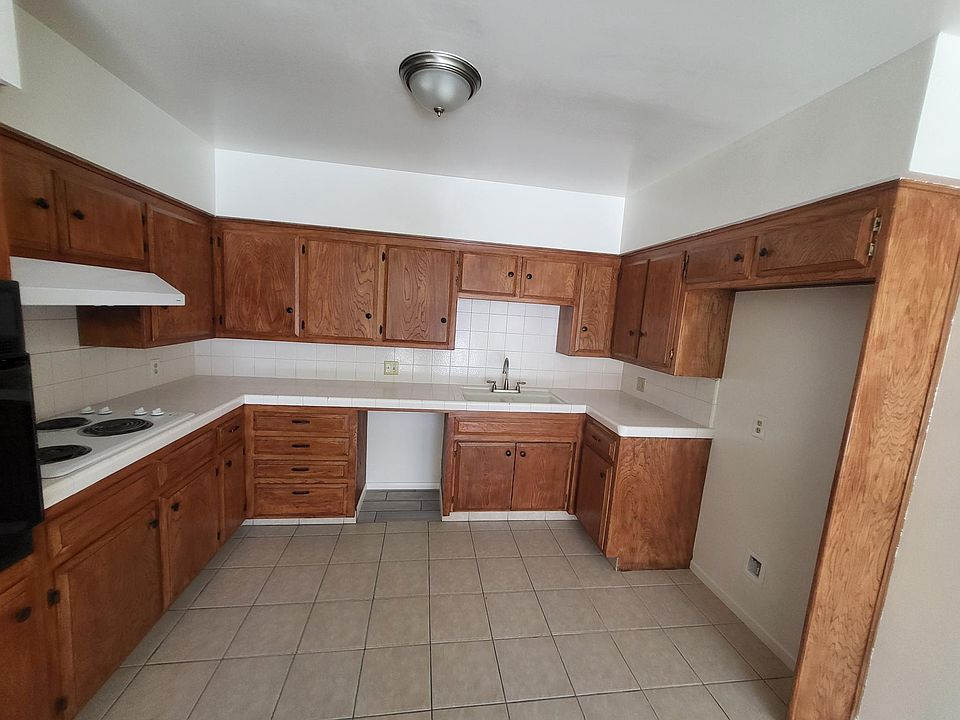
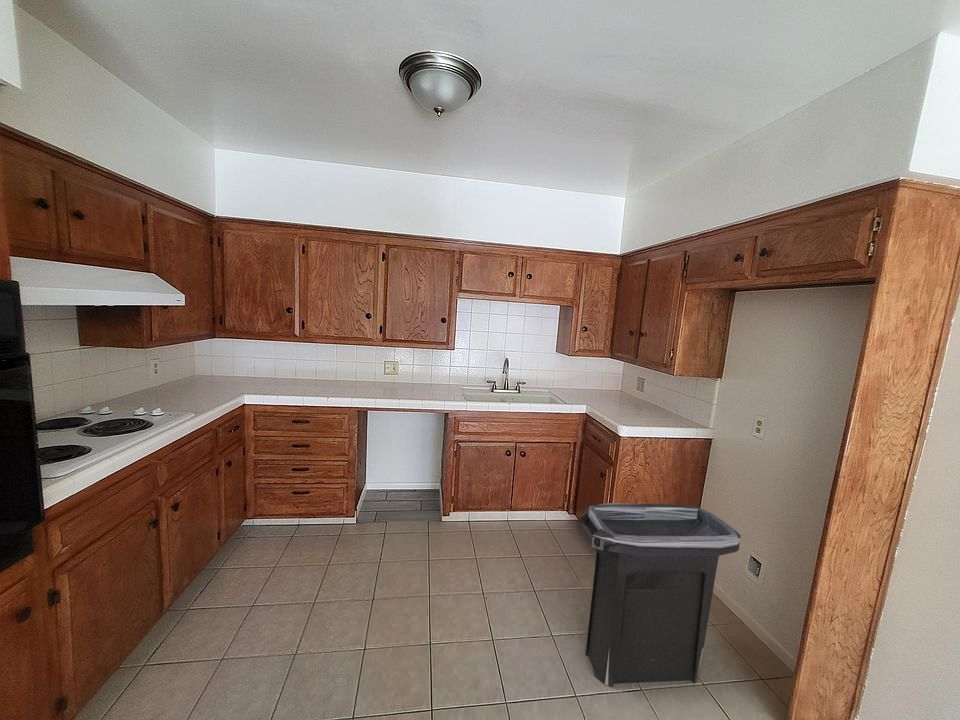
+ trash can (650, 593)
